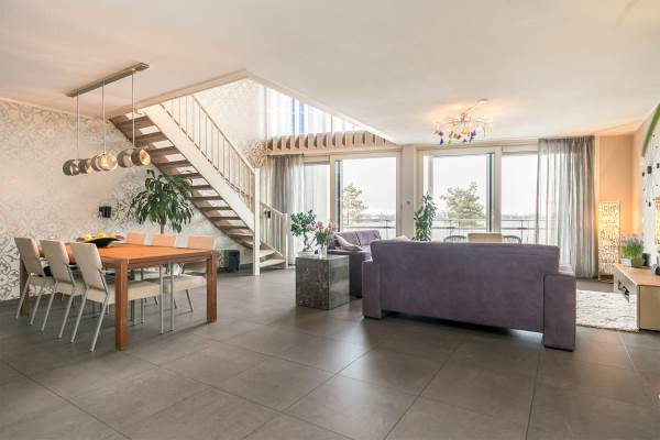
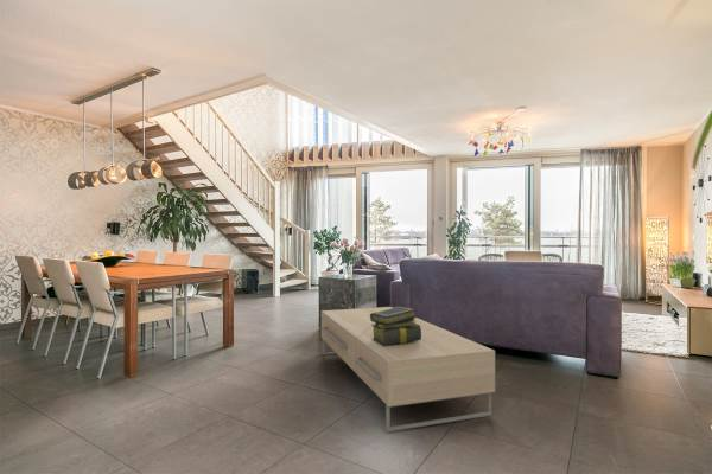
+ stack of books (394, 325)
+ coffee table (387, 353)
